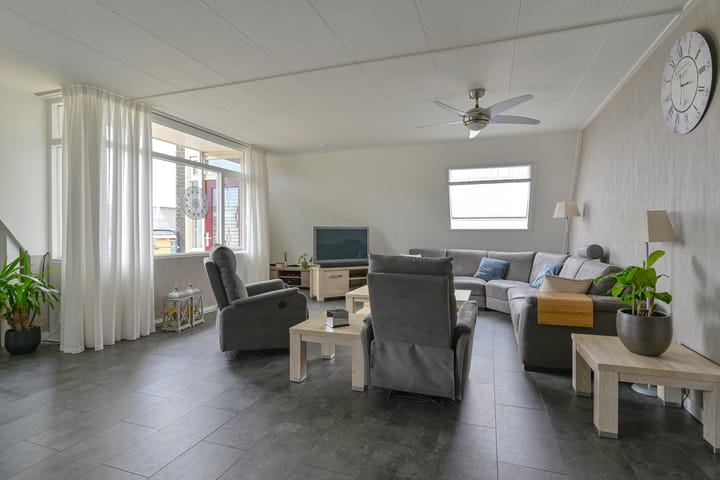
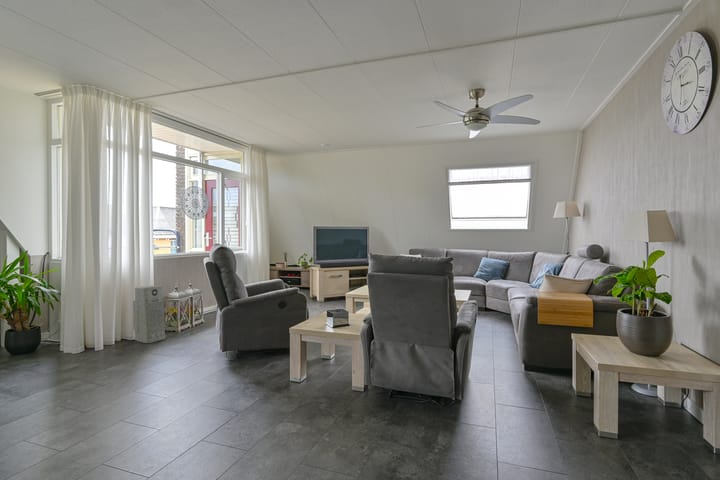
+ air purifier (148, 312)
